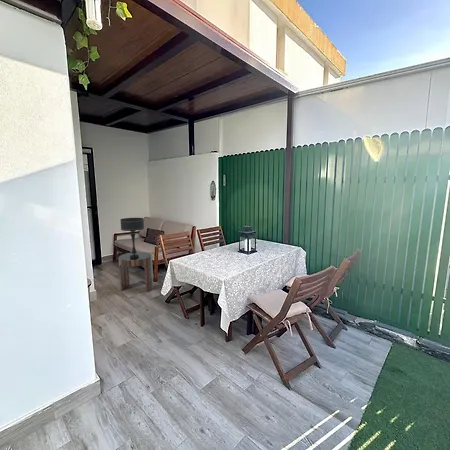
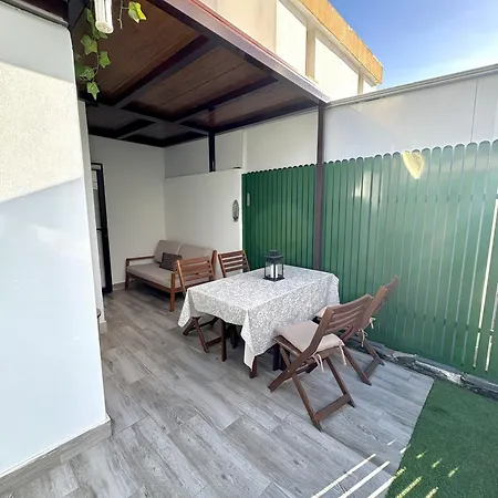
- table lamp (133, 238)
- side table (136, 265)
